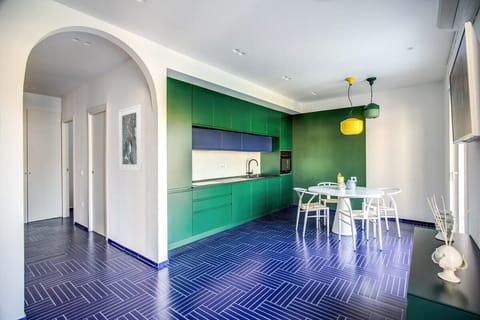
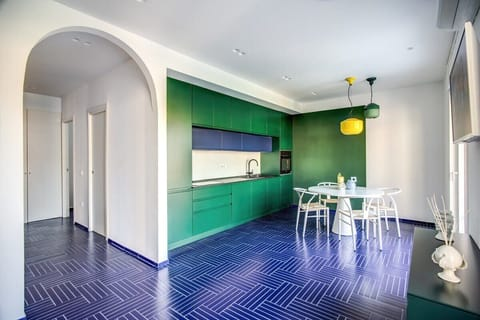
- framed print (129, 139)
